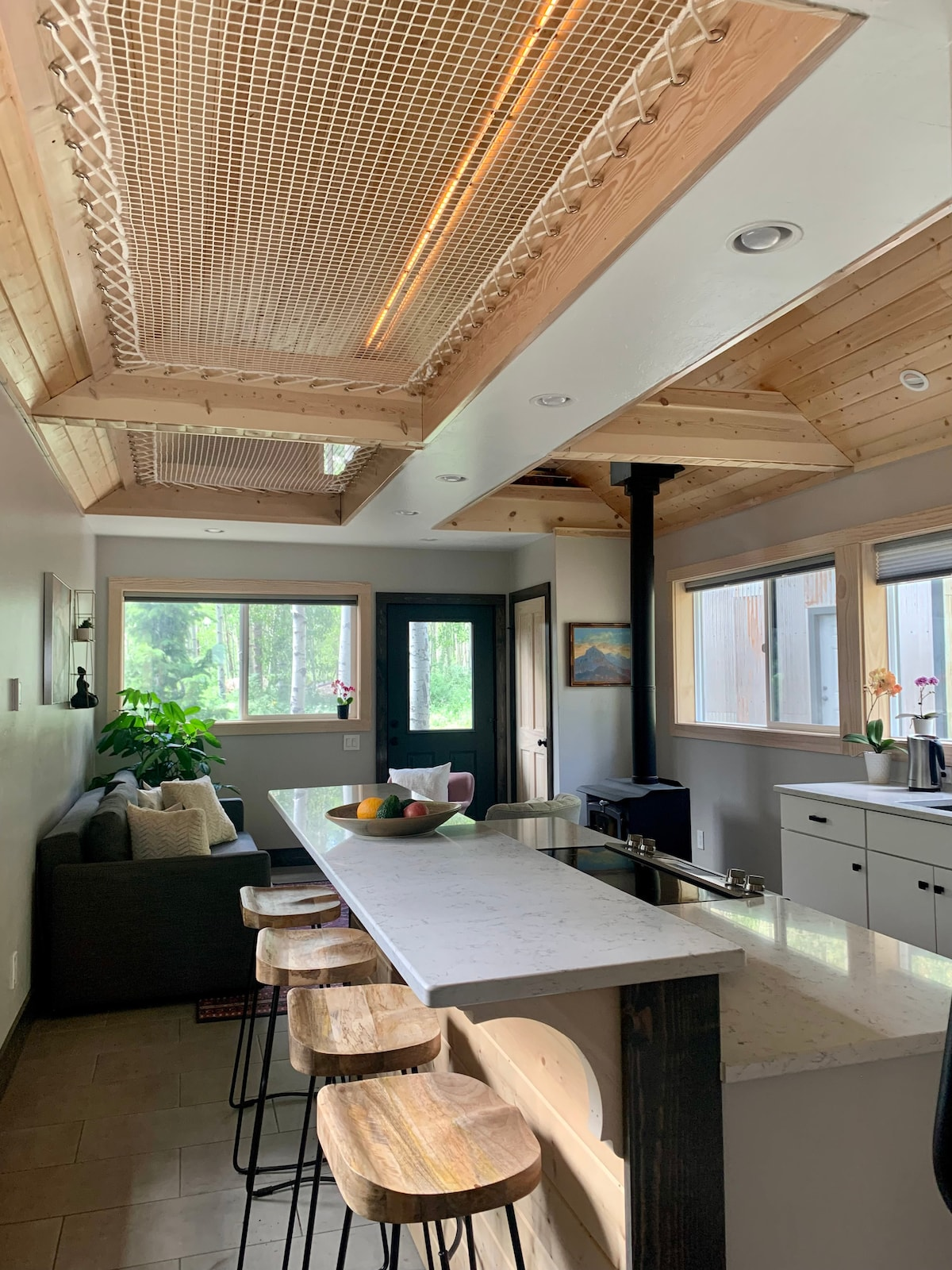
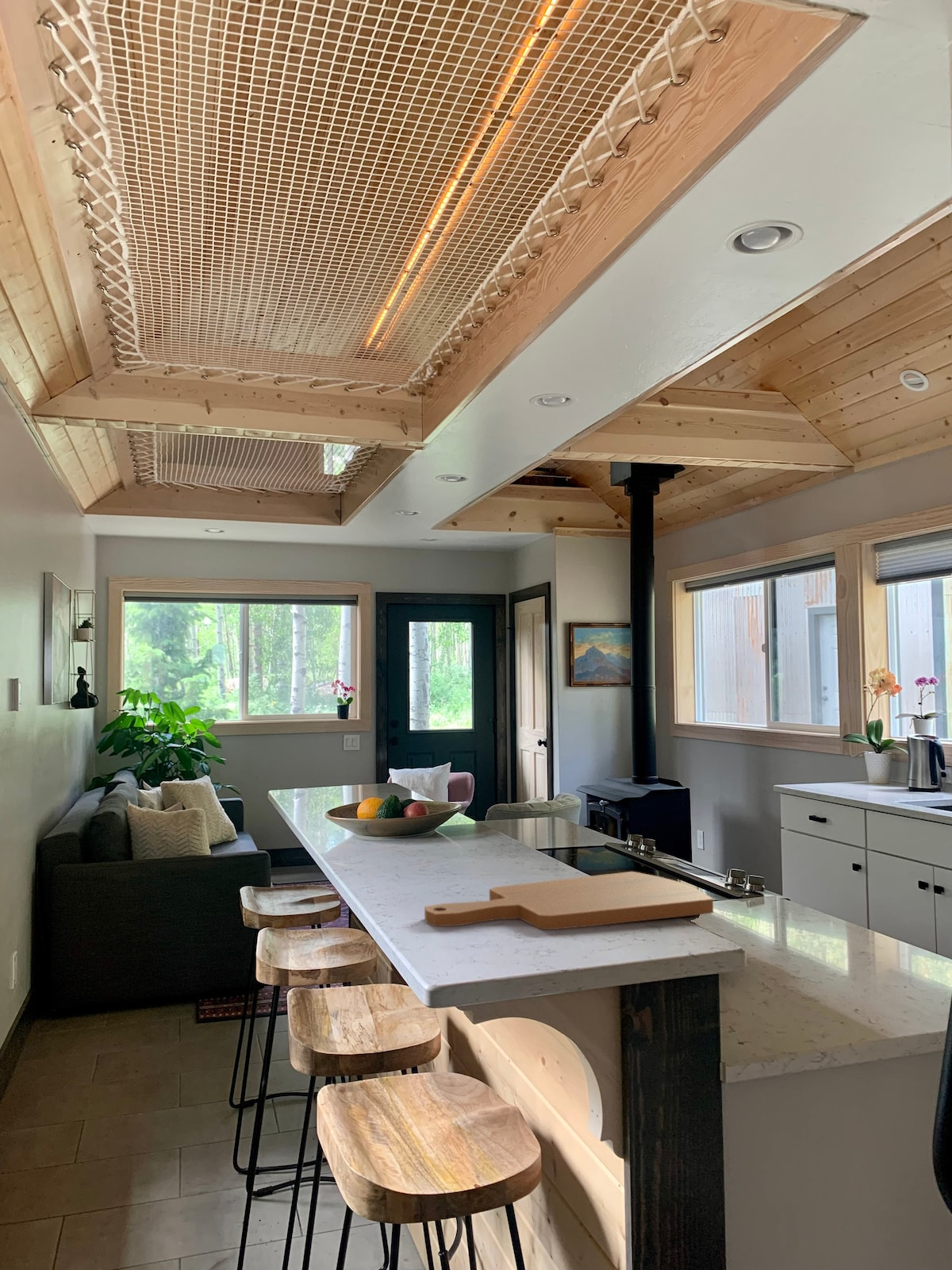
+ cutting board (582, 900)
